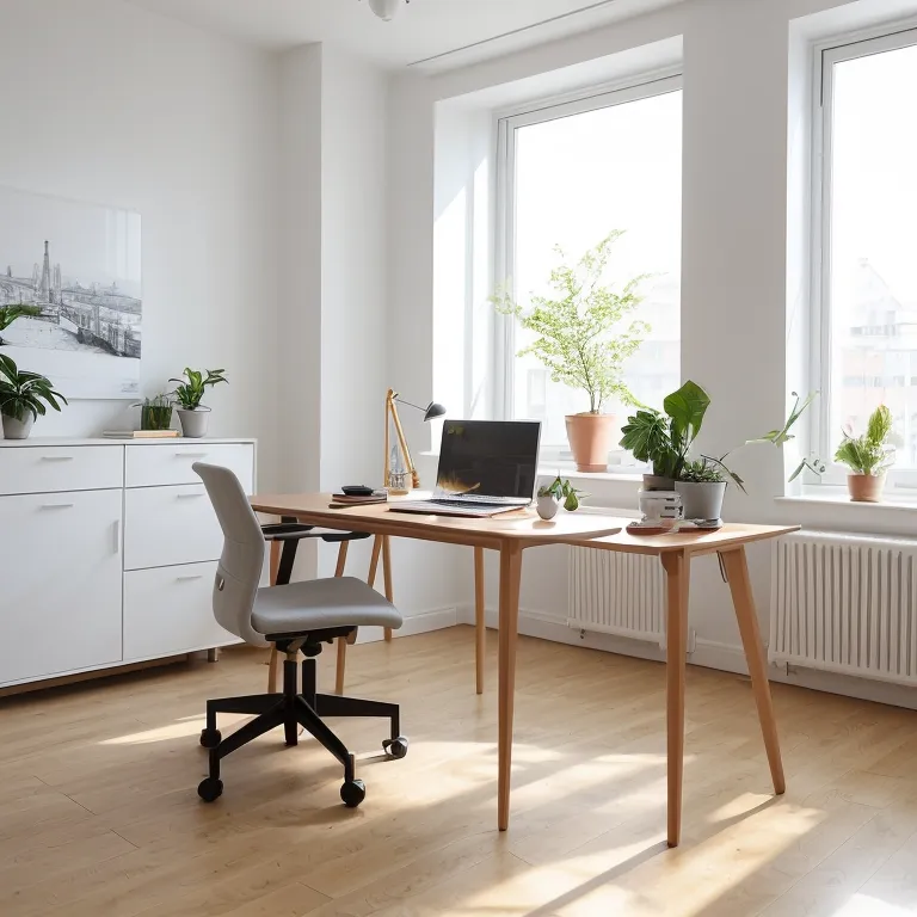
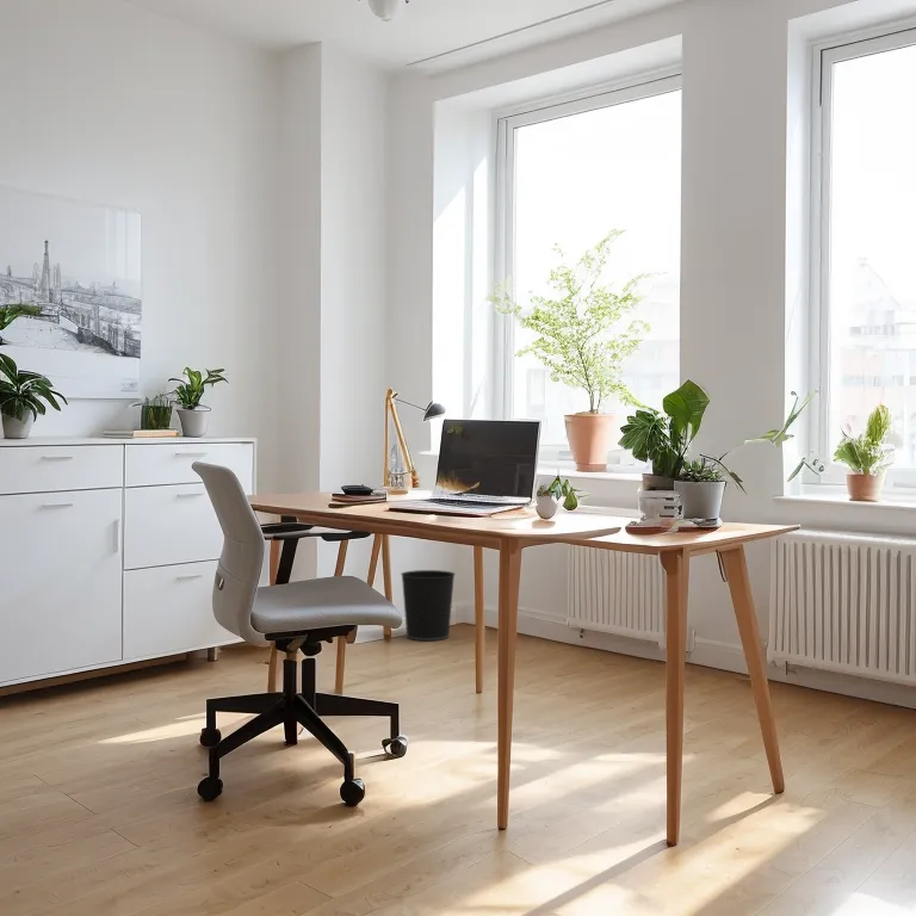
+ wastebasket (427, 605)
